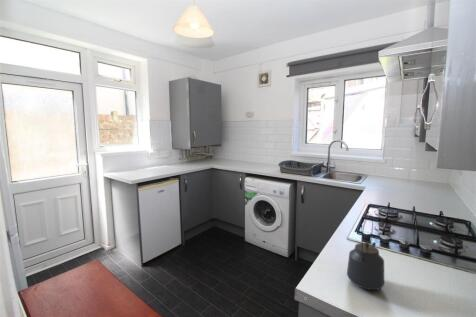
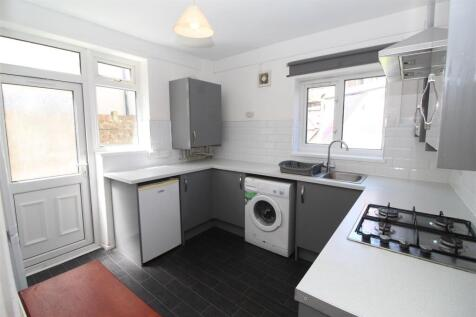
- kettle (368, 247)
